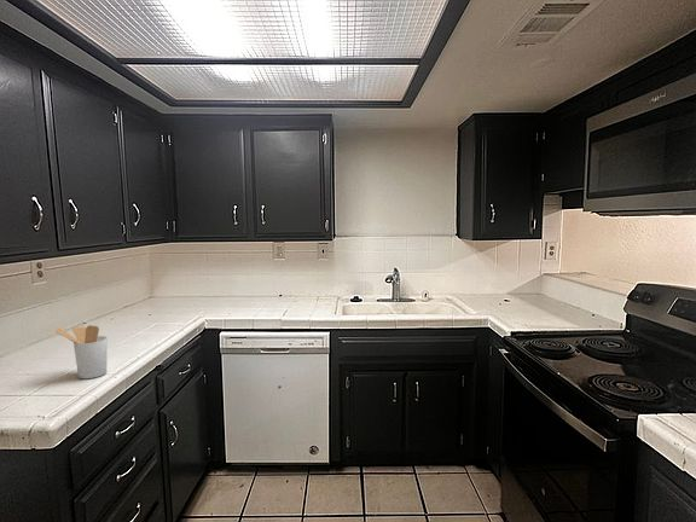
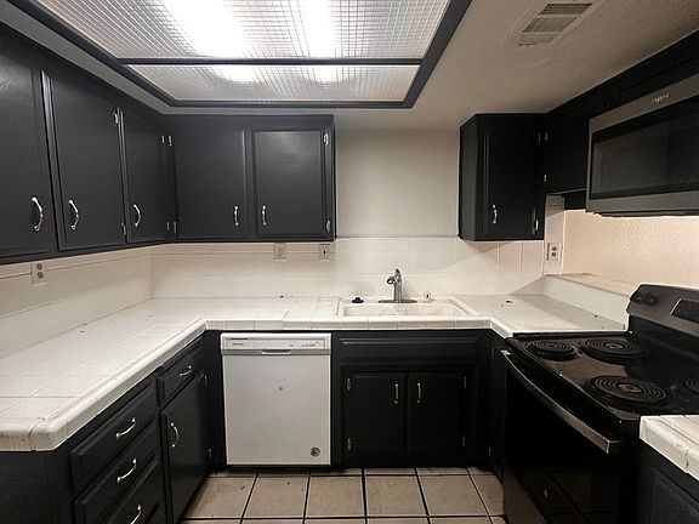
- utensil holder (81, 349)
